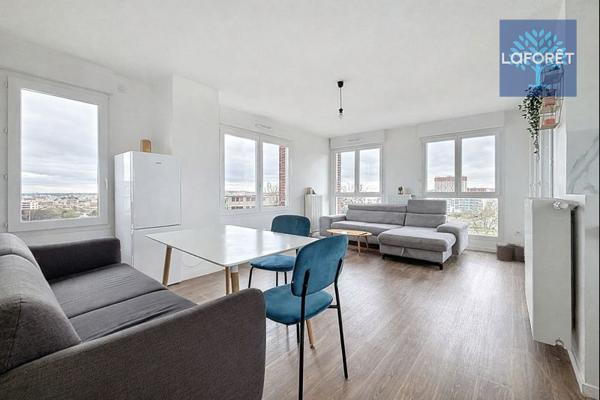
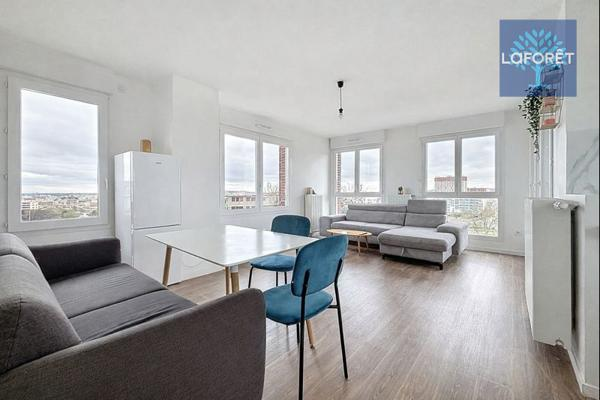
- woven basket (517, 251)
